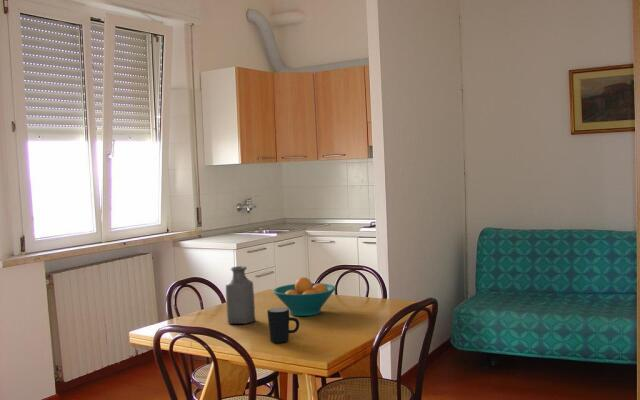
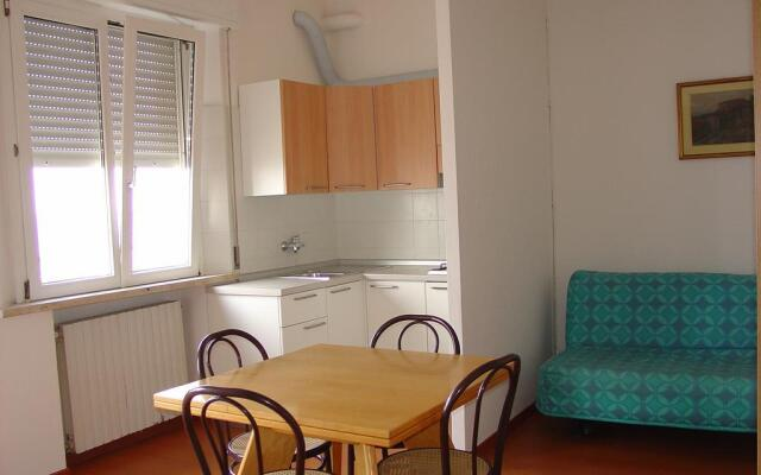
- mug (283, 325)
- fruit bowl (304, 295)
- bottle (240, 294)
